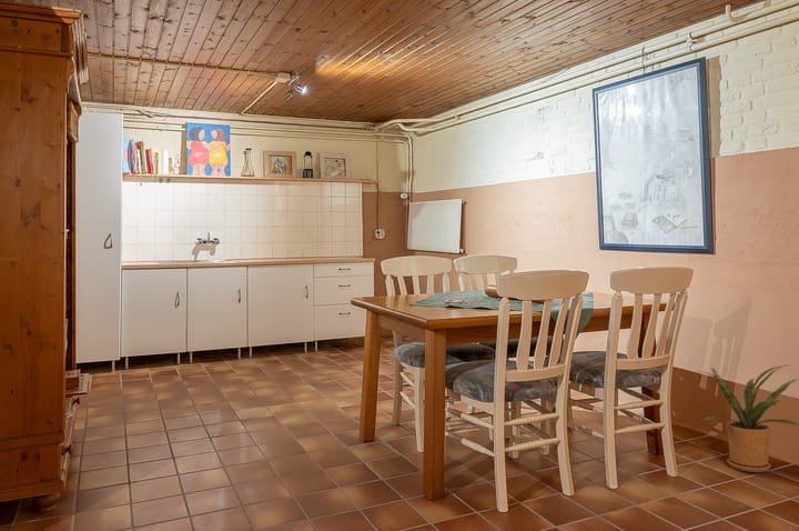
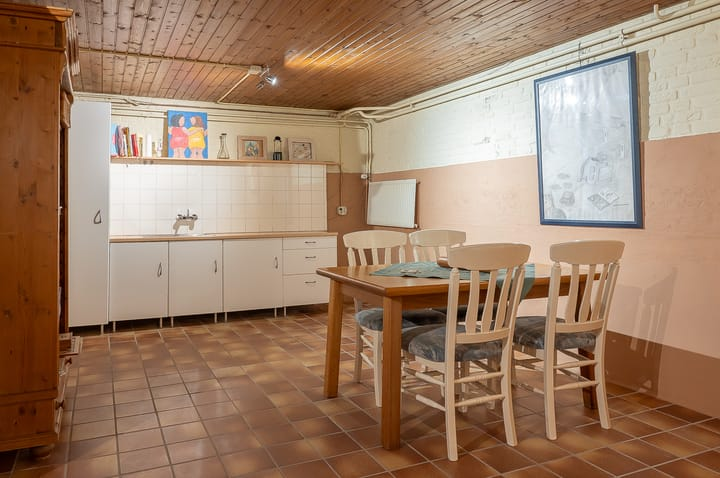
- house plant (749, 412)
